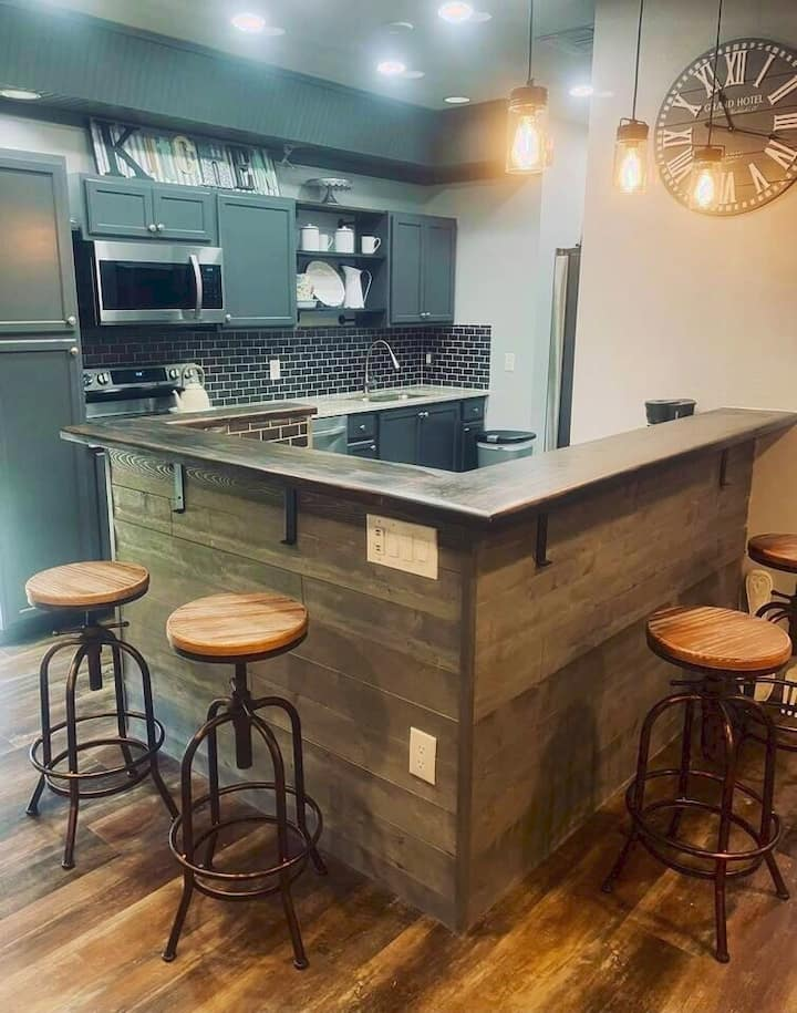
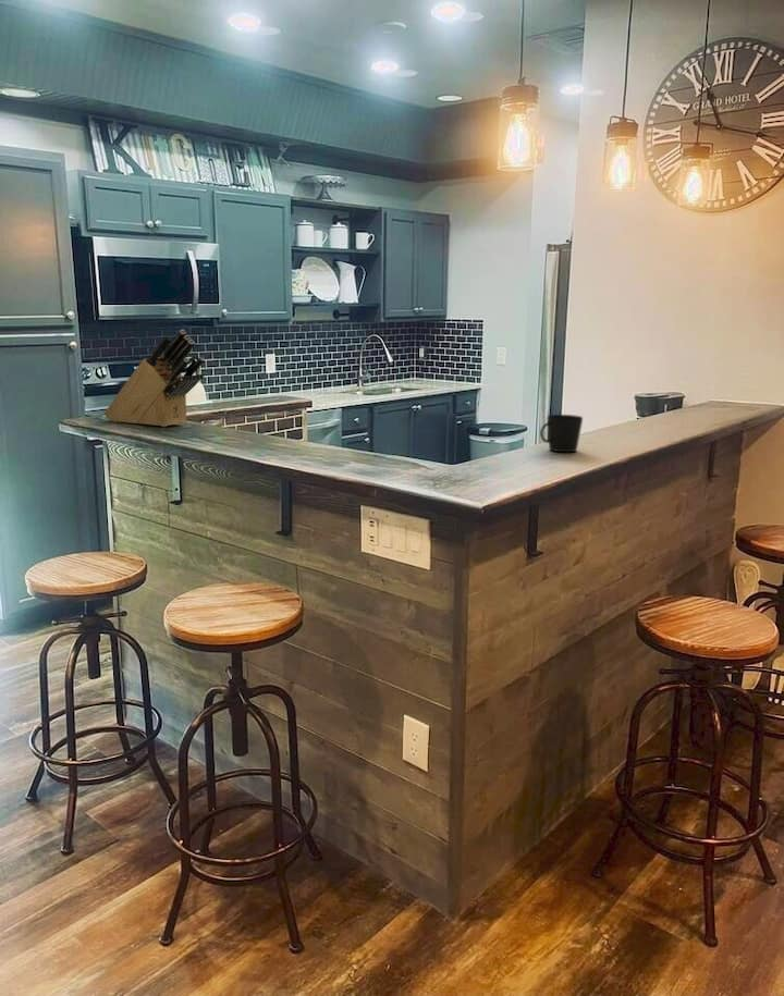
+ cup (560, 433)
+ knife block (154, 377)
